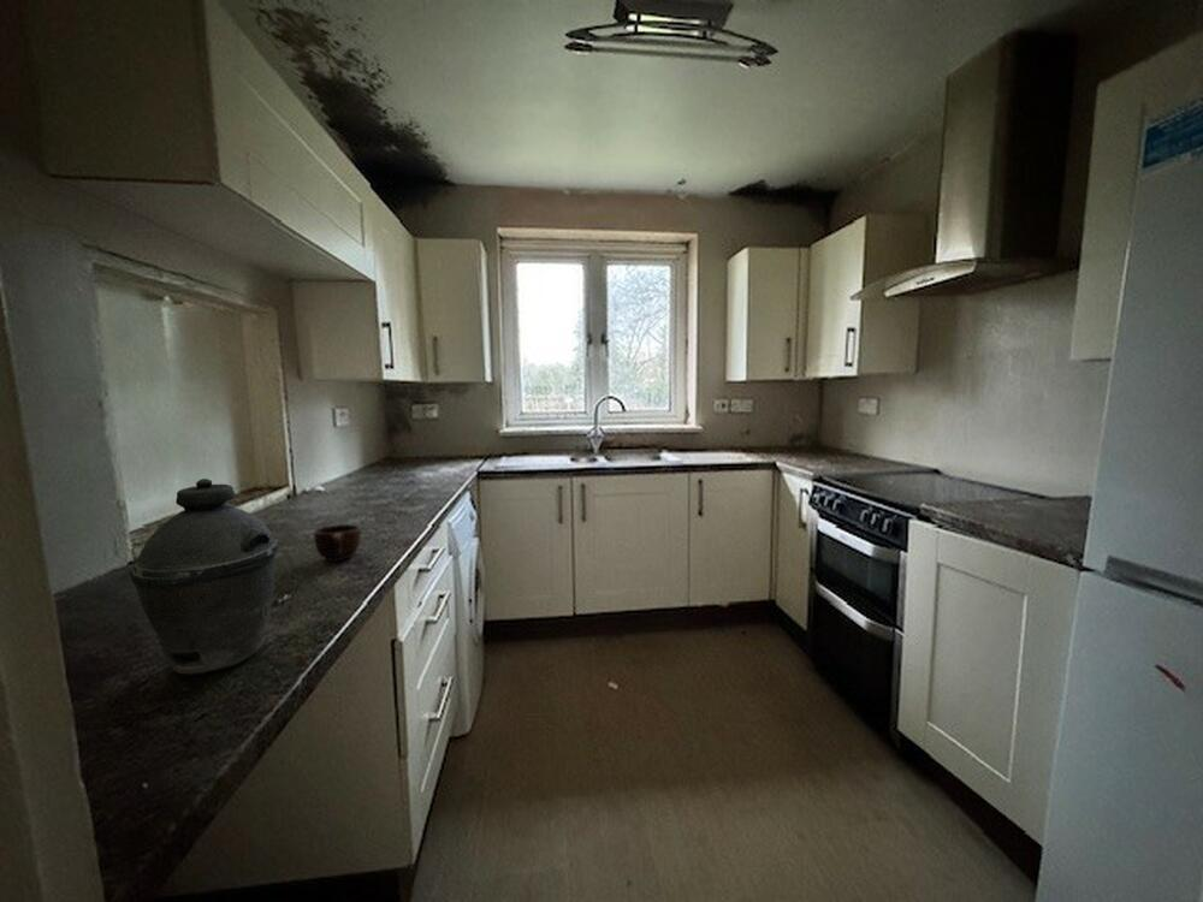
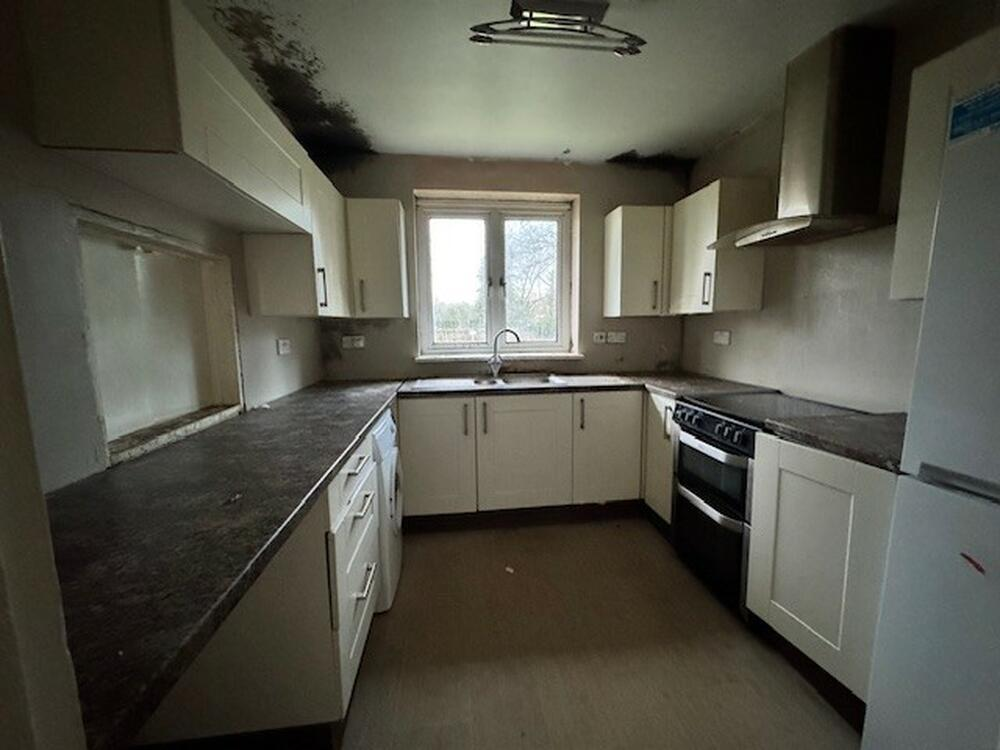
- mug (340, 542)
- kettle (211, 569)
